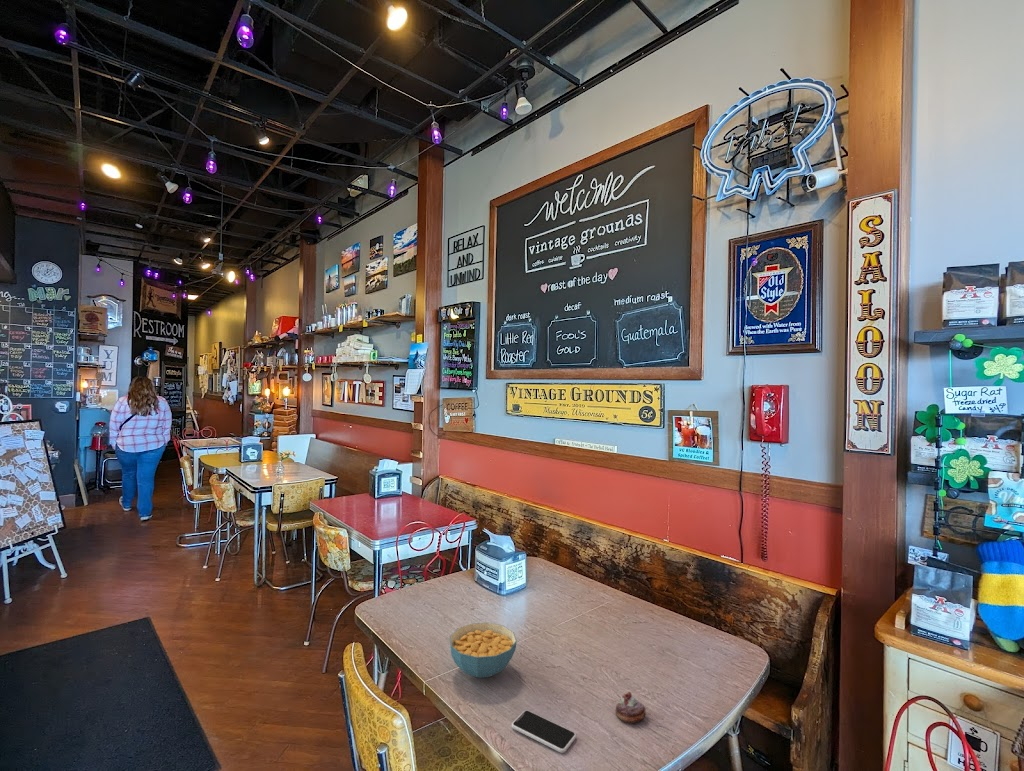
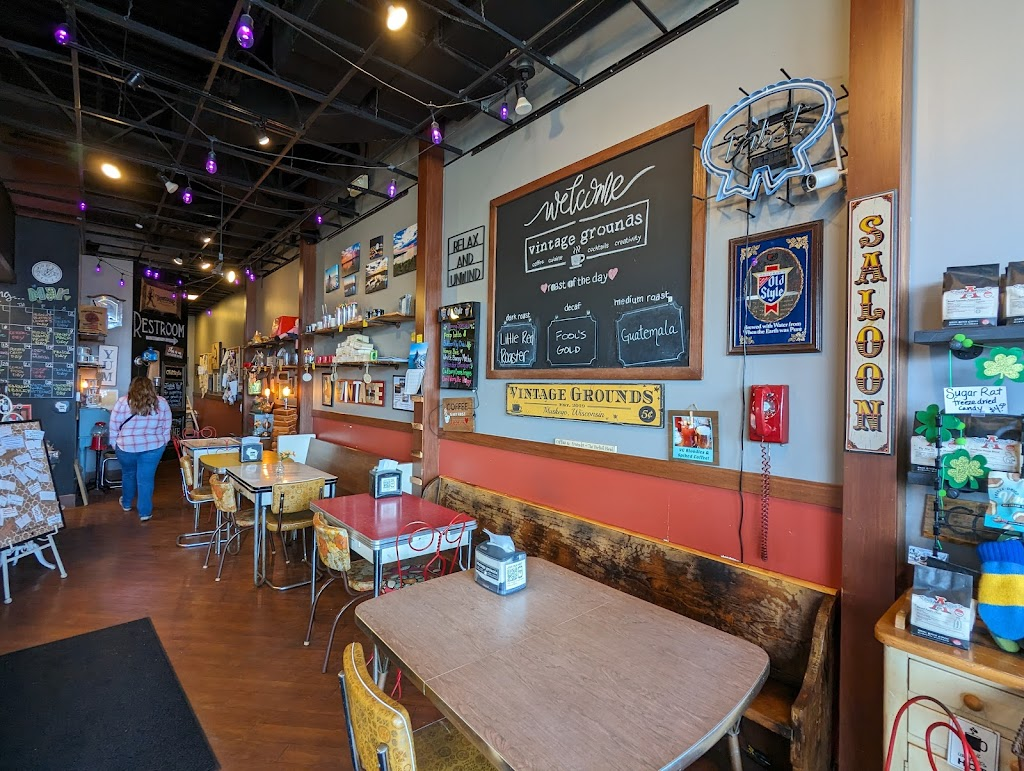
- smartphone (543, 730)
- cereal bowl (482, 655)
- pastry (630, 705)
